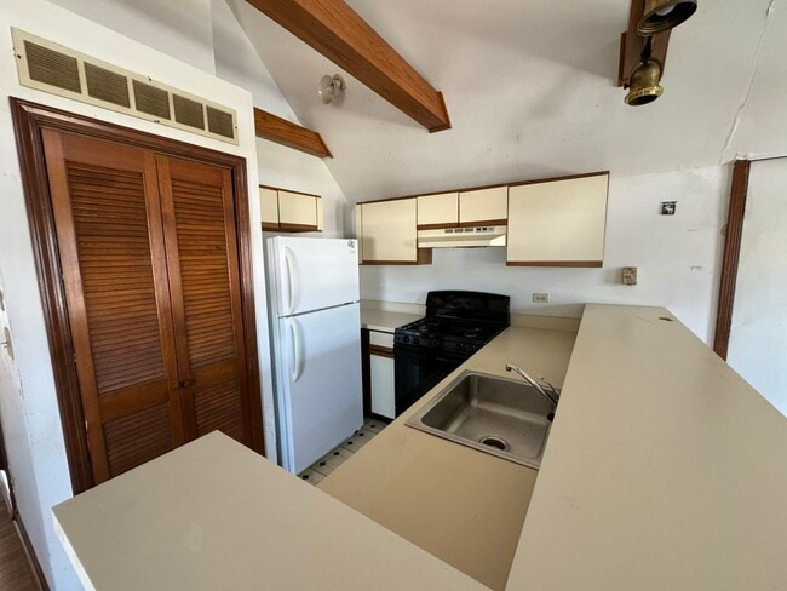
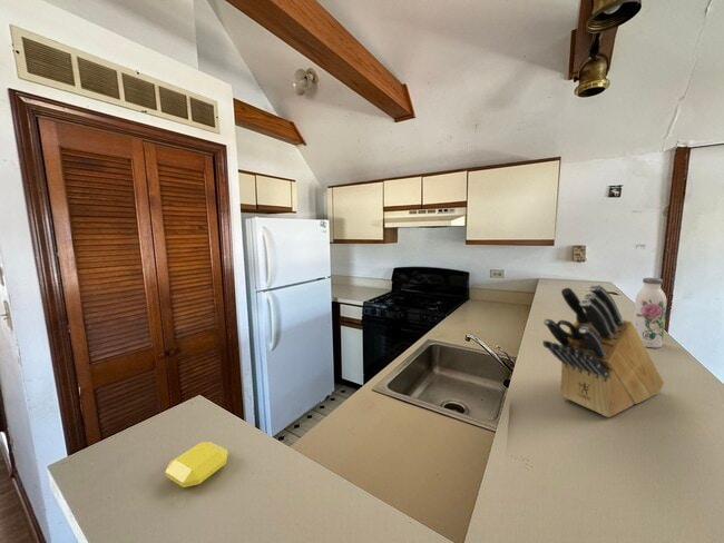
+ soap bar (197, 462)
+ knife block (605, 340)
+ water bottle (649, 312)
